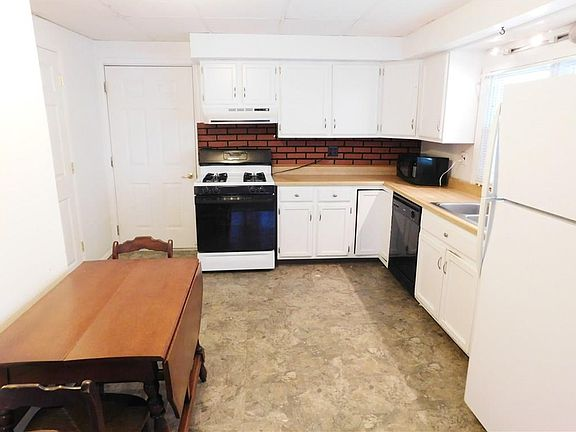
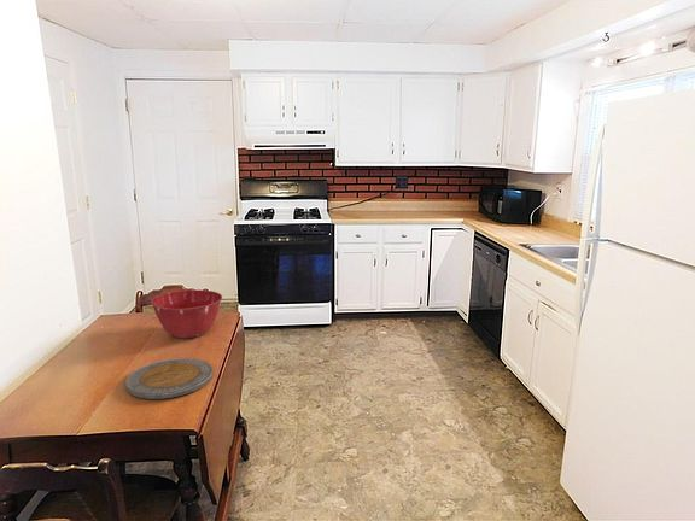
+ plate (170, 376)
+ mixing bowl (188, 315)
